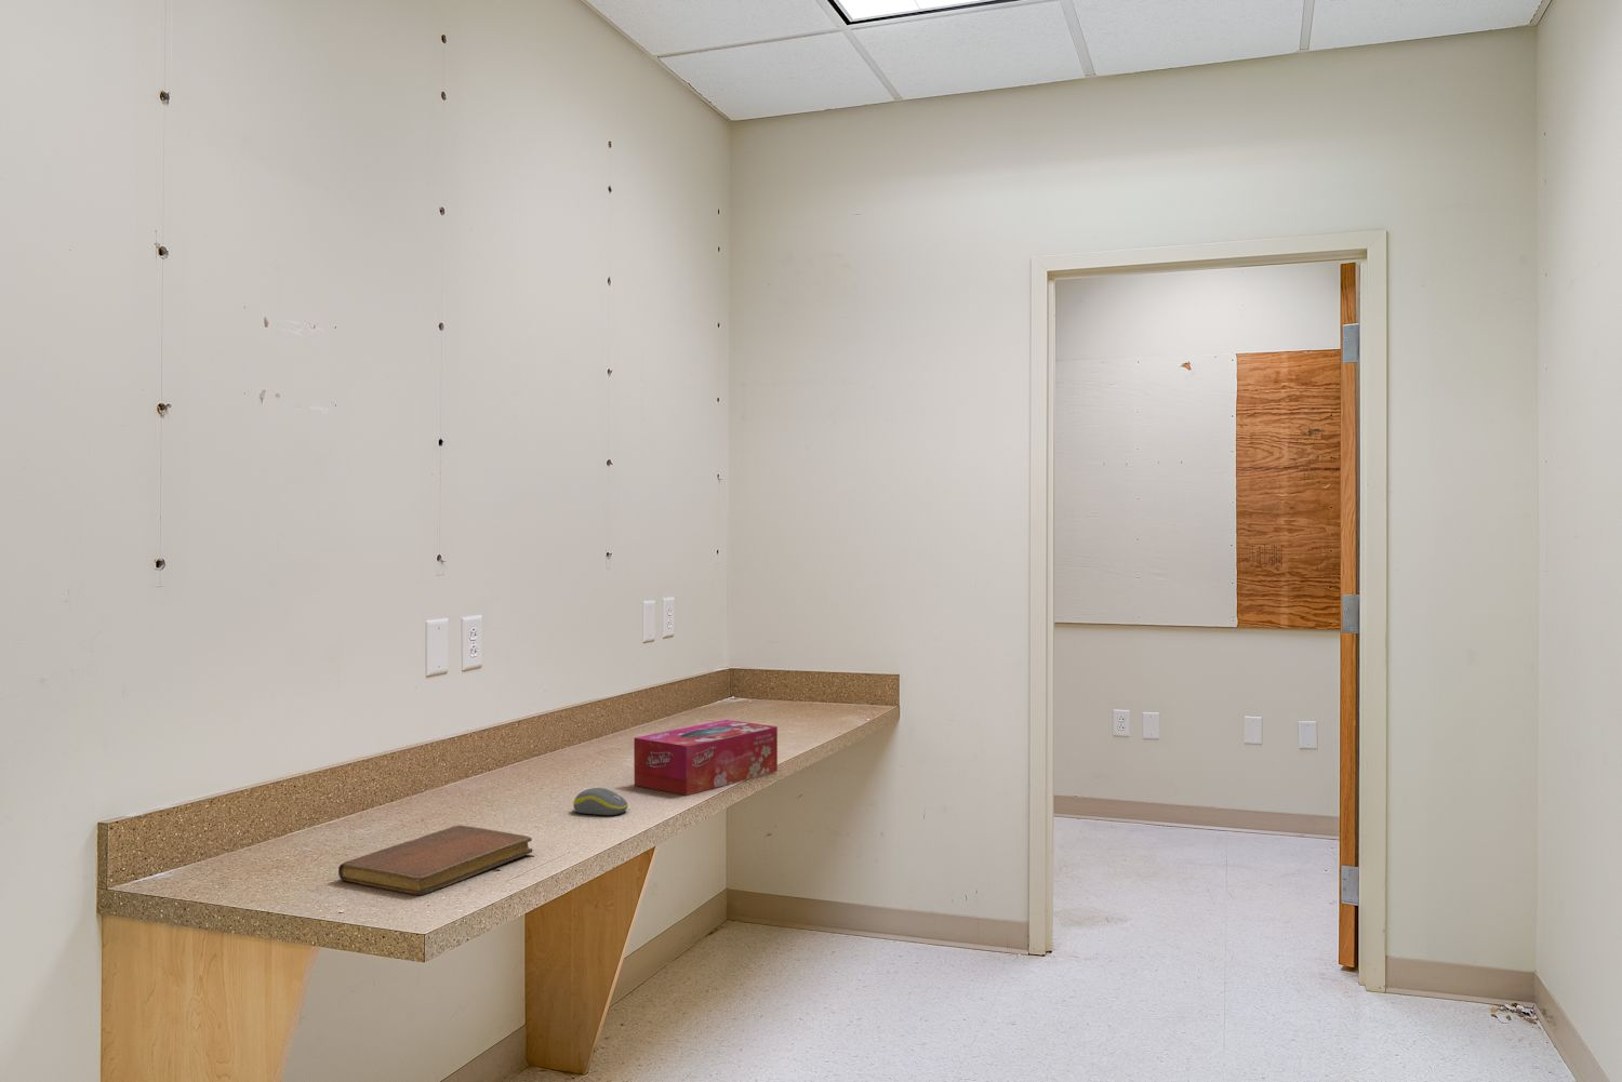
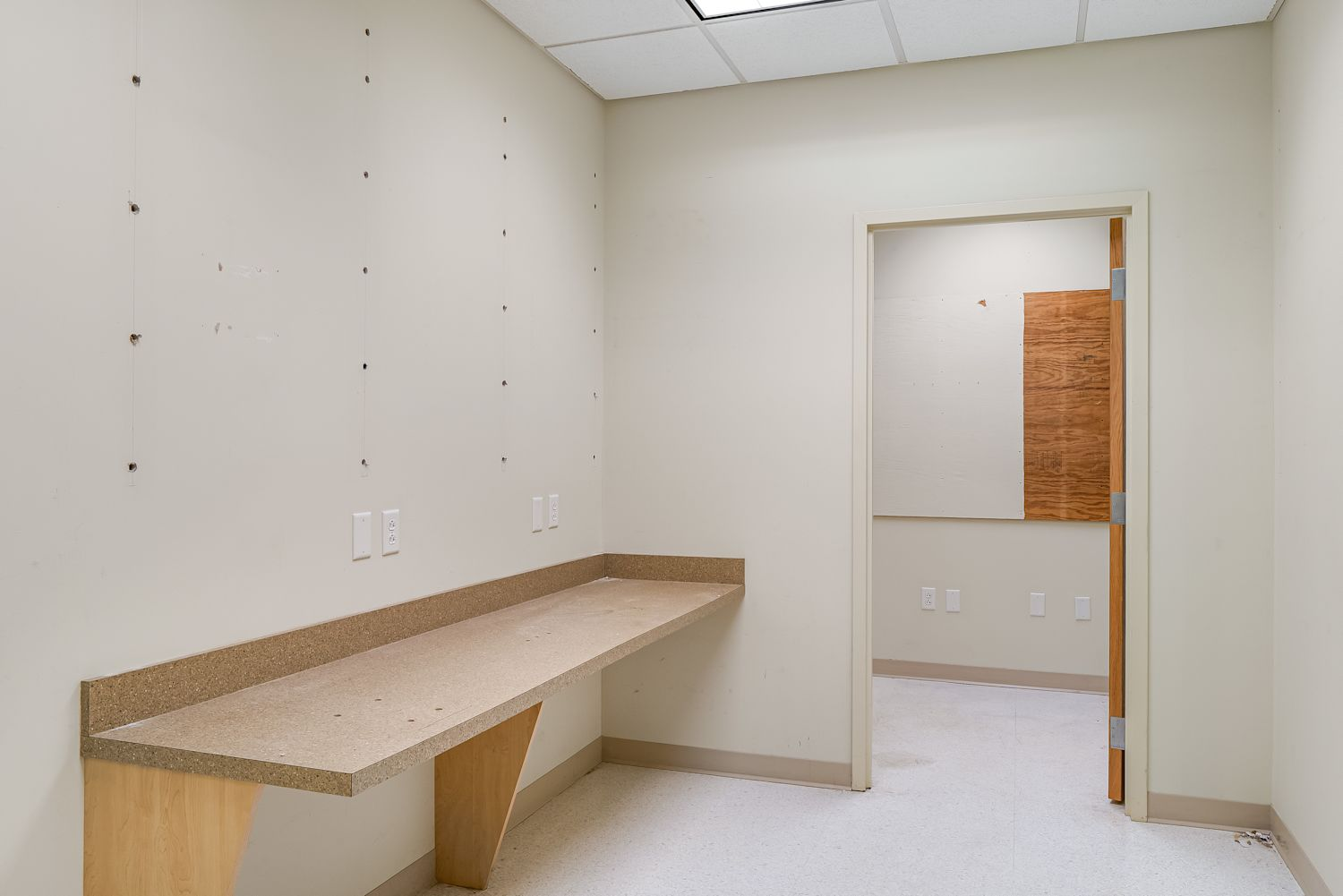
- computer mouse (600, 799)
- tissue box (708, 755)
- notebook (440, 856)
